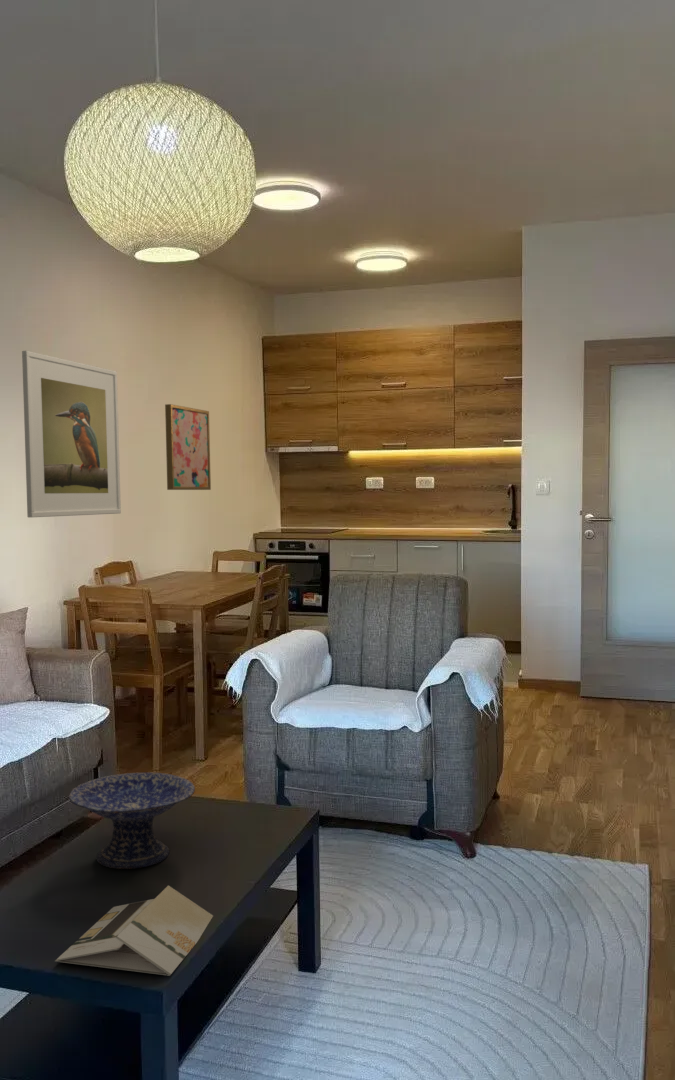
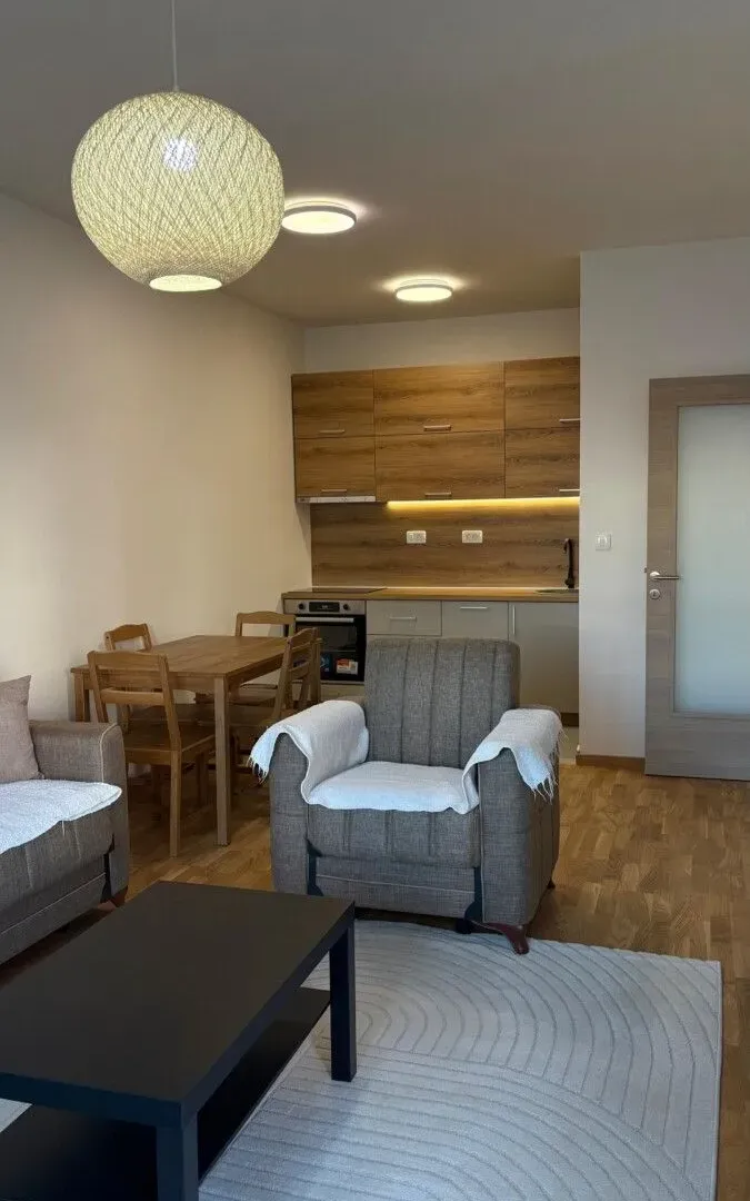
- wall art (188, 449)
- decorative bowl (133, 821)
- brochure (139, 923)
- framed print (75, 438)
